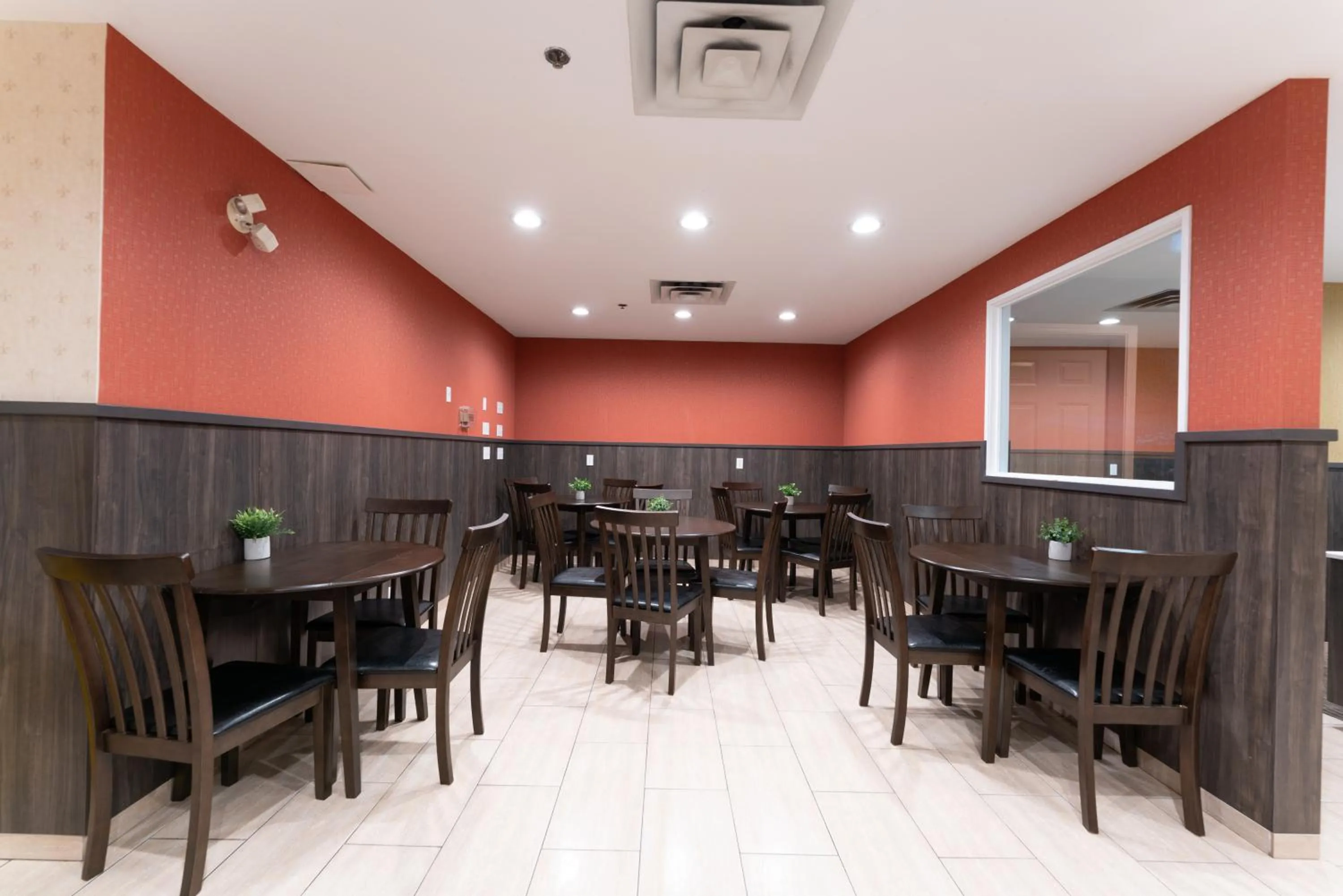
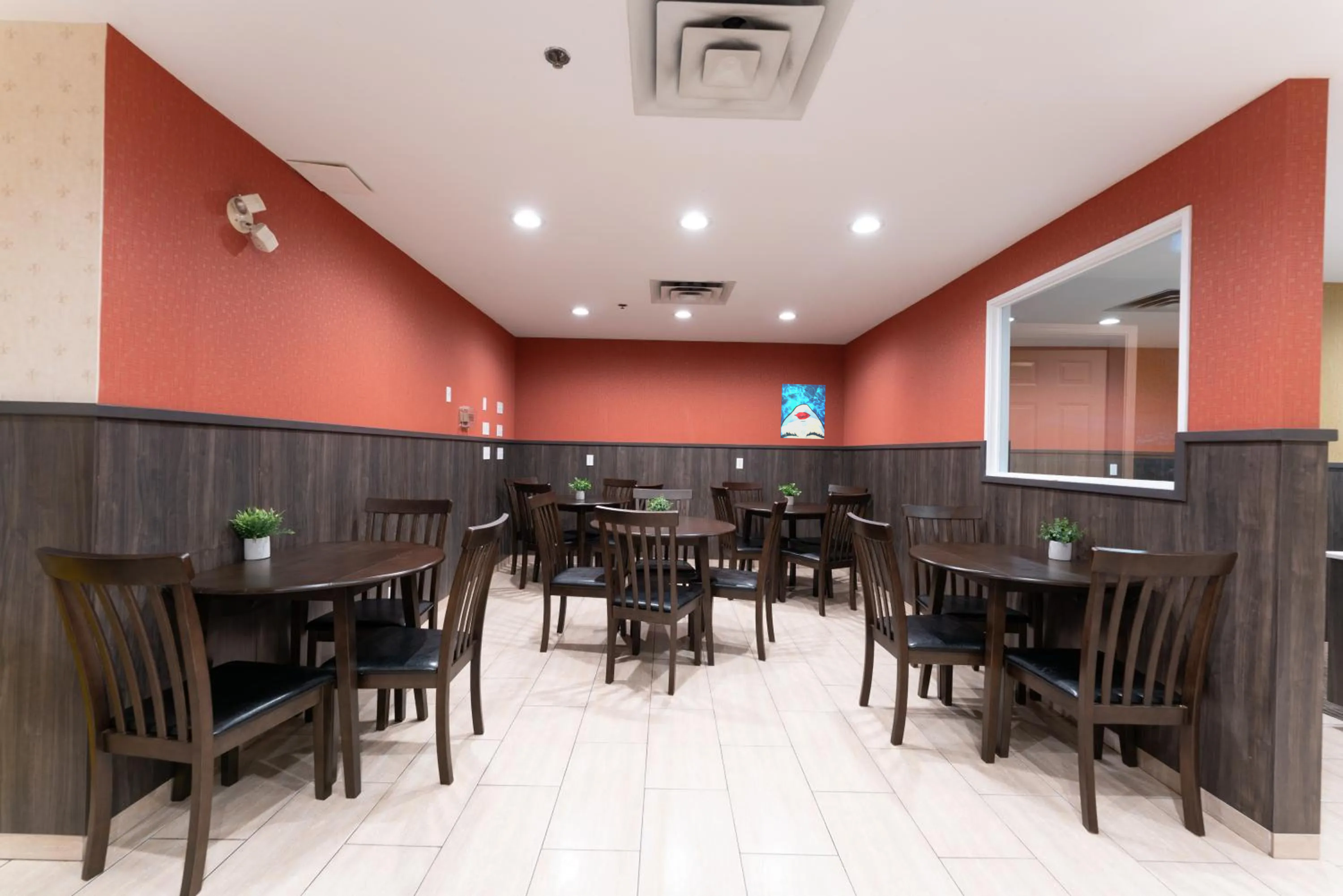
+ wall art (803, 411)
